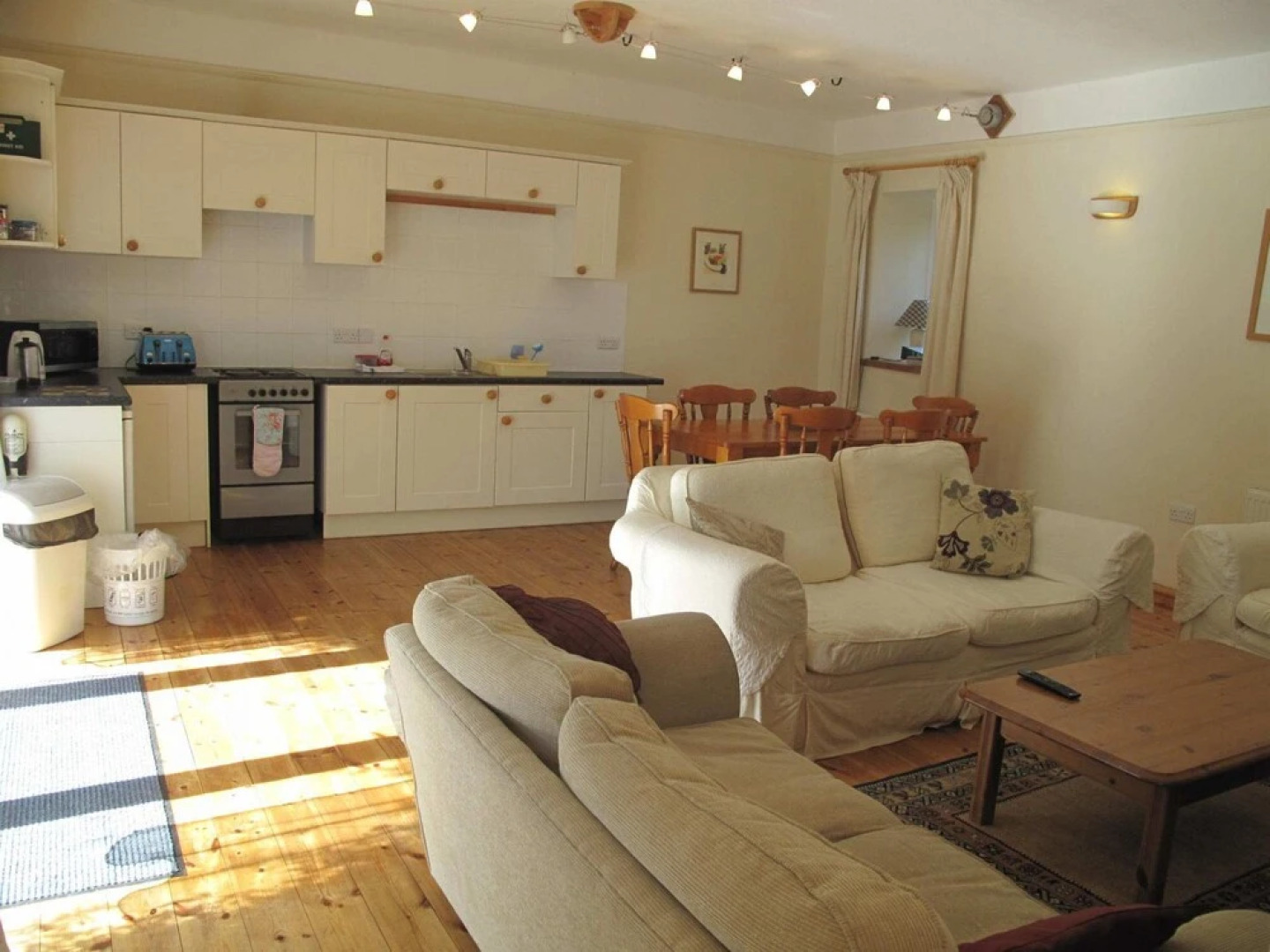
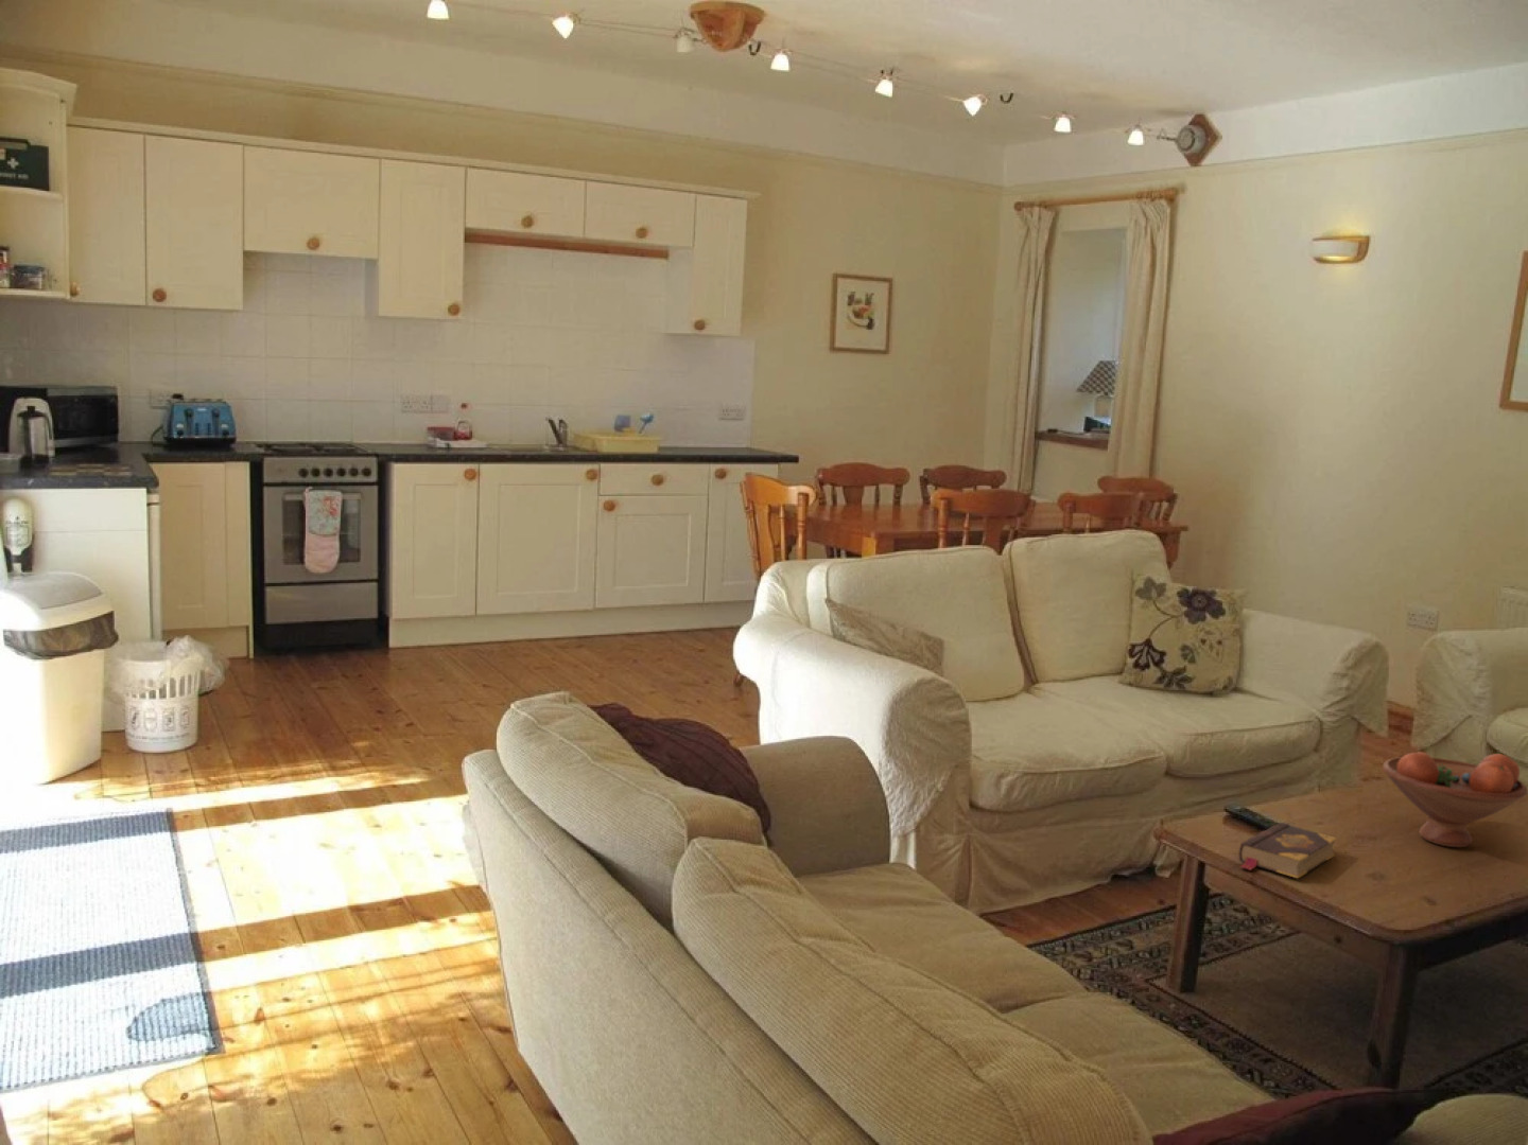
+ book (1284, 850)
+ fruit bowl (1451, 794)
